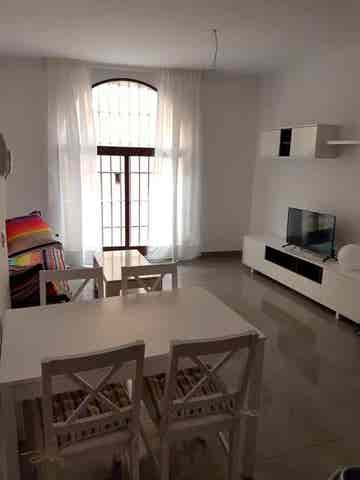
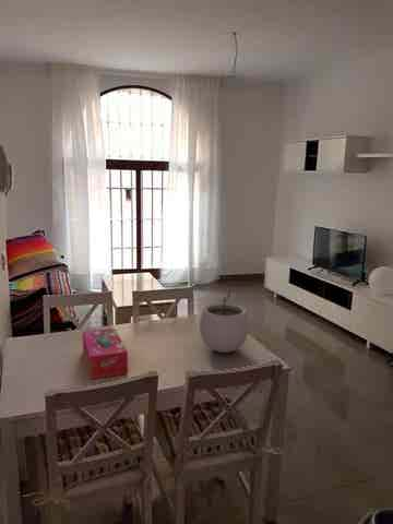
+ tissue box (104, 352)
+ plant pot (224, 320)
